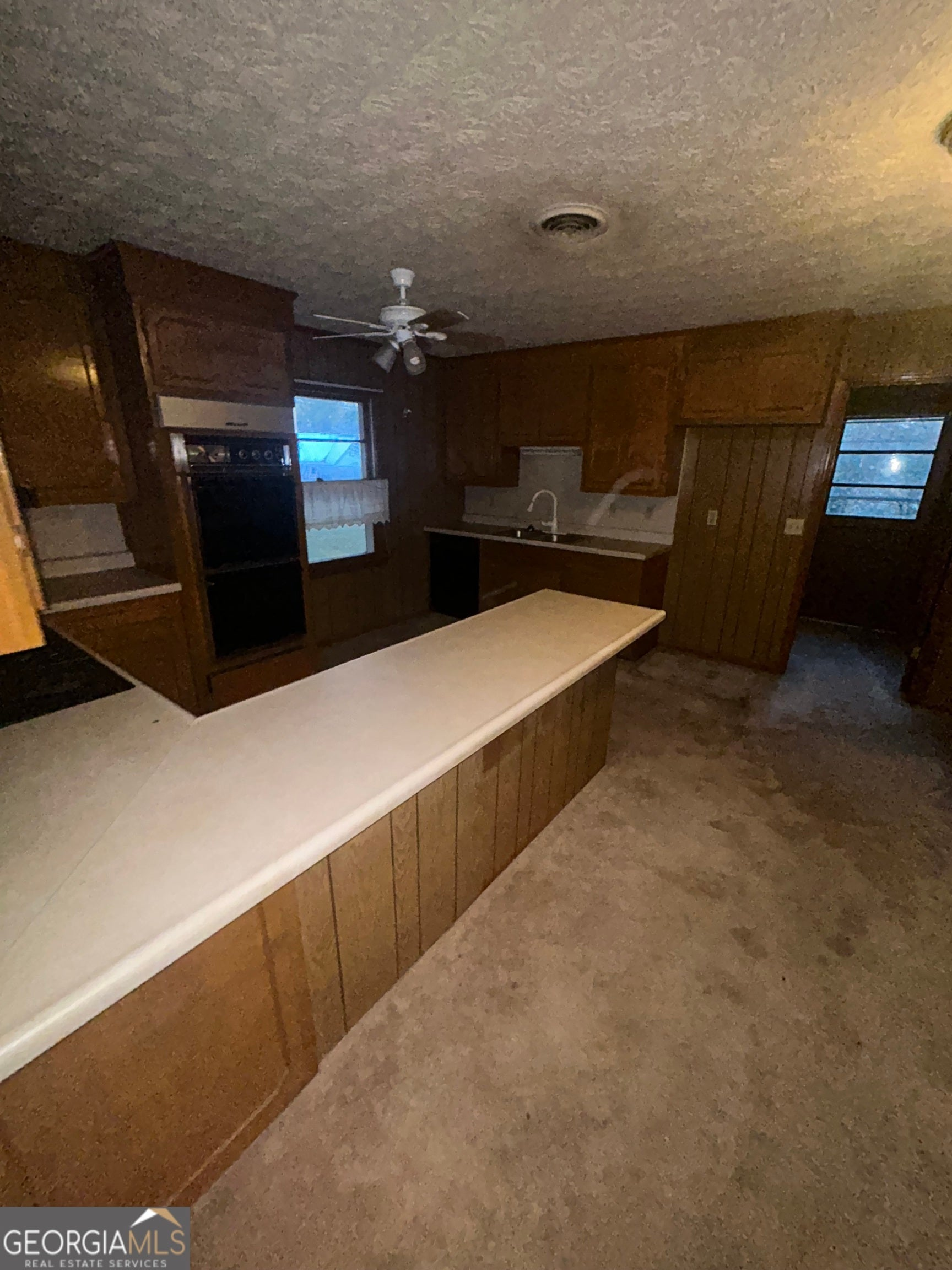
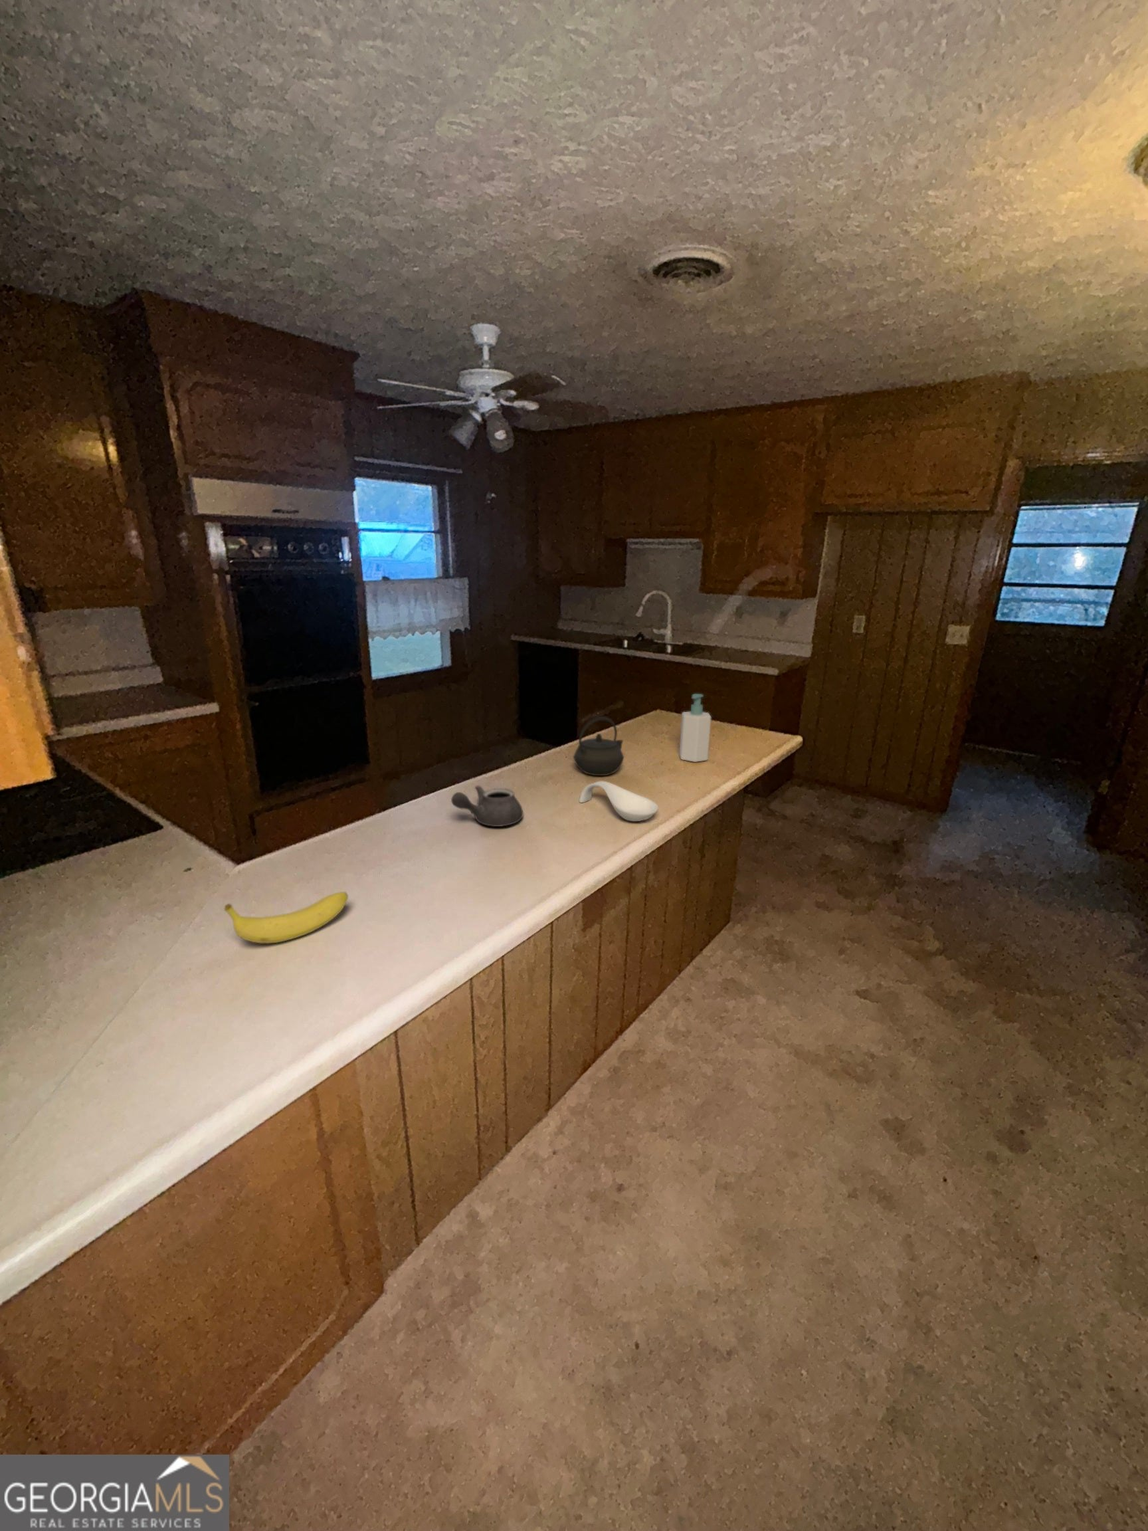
+ soap bottle (695, 726)
+ fruit (291, 913)
+ kettle (602, 744)
+ spoon rest (617, 799)
+ teapot (485, 804)
